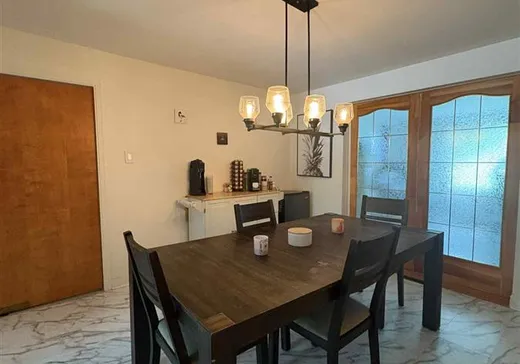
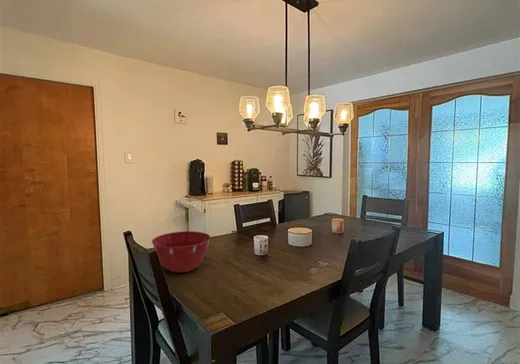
+ mixing bowl (182, 252)
